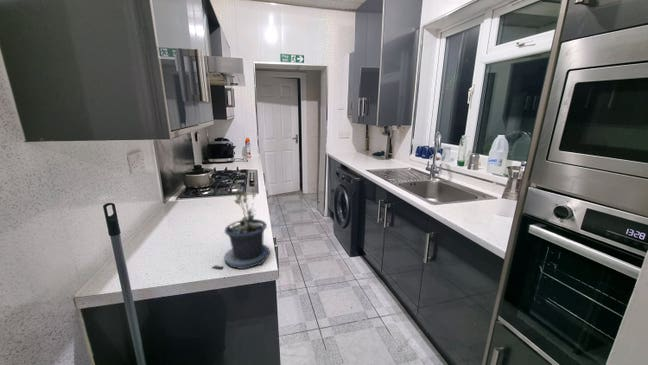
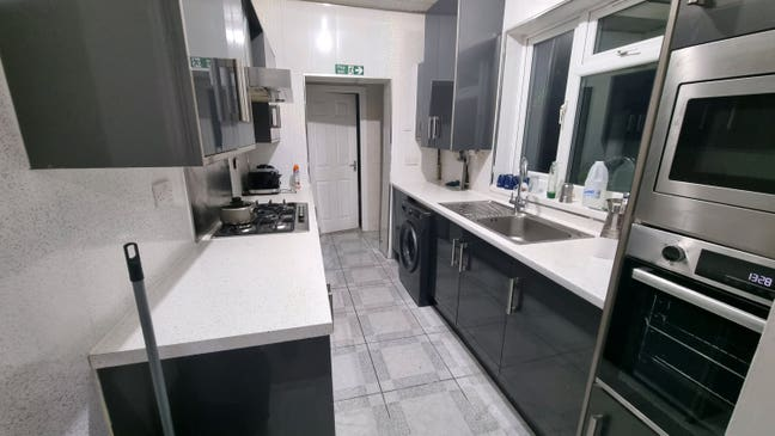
- potted plant (242, 220)
